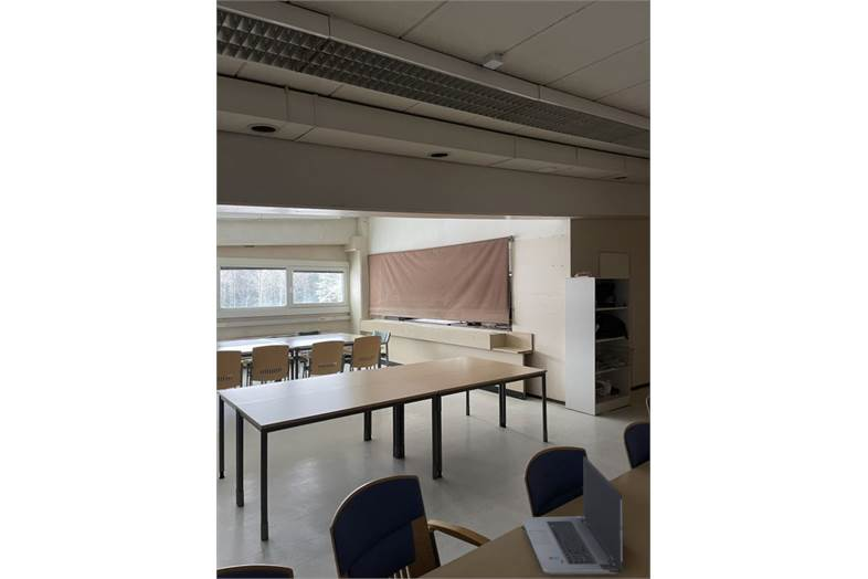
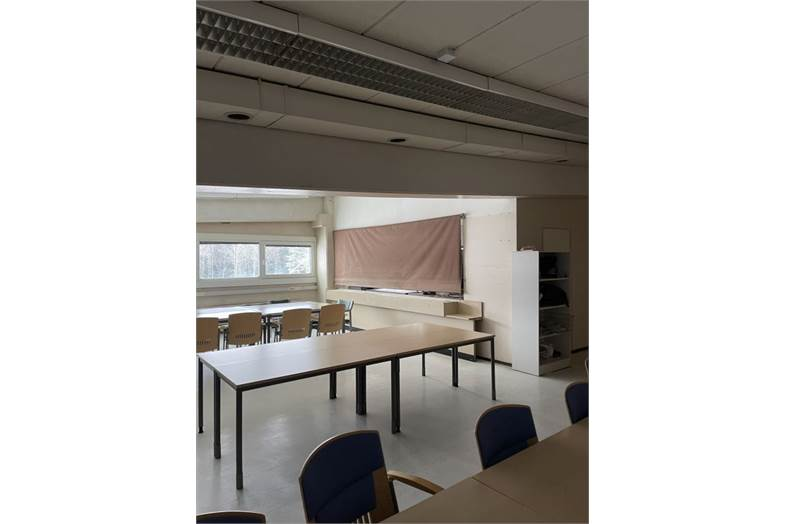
- laptop computer (567, 517)
